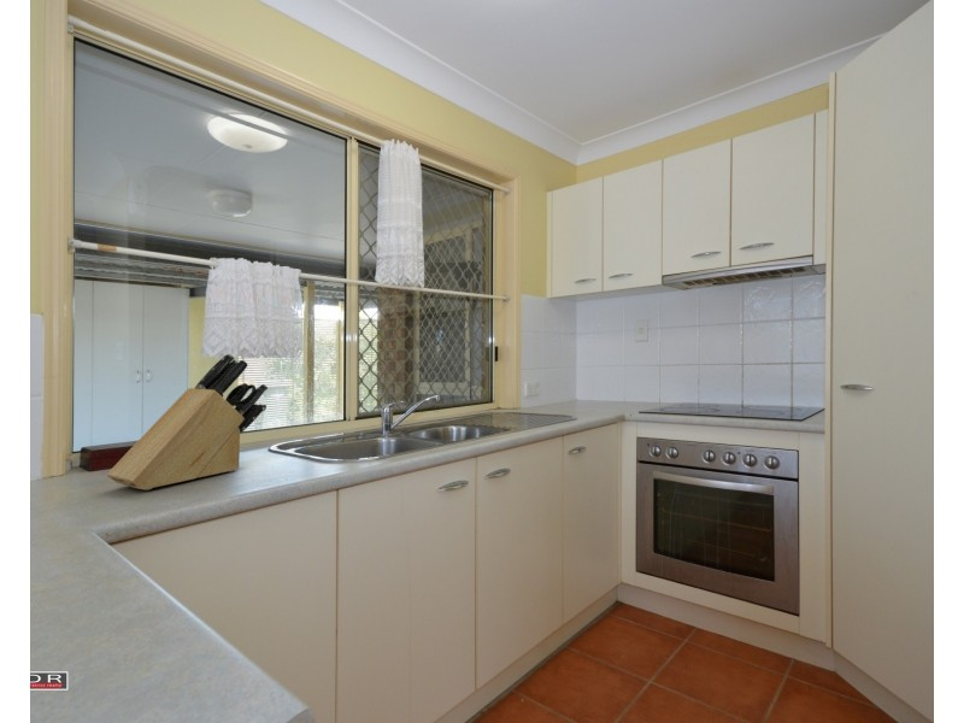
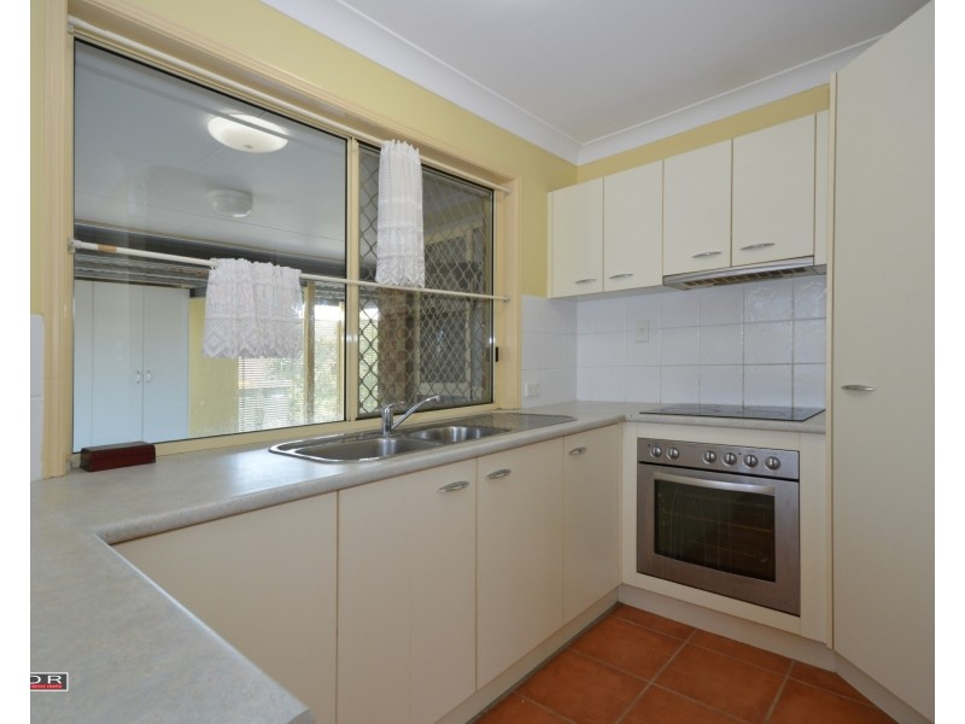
- knife block (196, 413)
